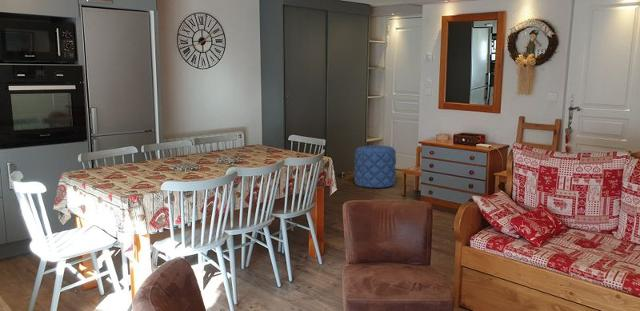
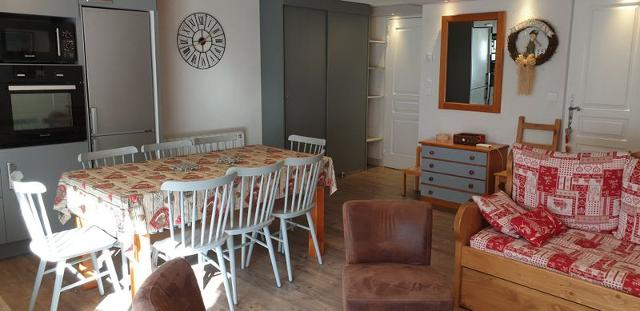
- pouf (375, 165)
